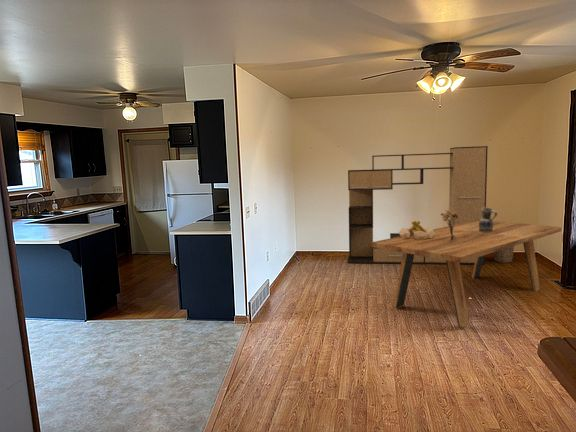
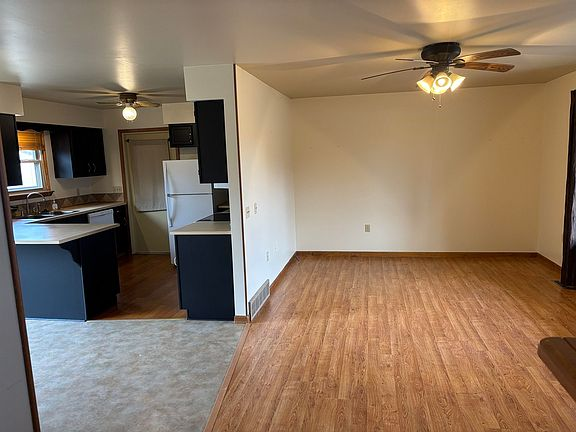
- dining table (474, 266)
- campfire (416, 228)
- media console (412, 183)
- ceramic jug (488, 219)
- bouquet (450, 225)
- basket (503, 249)
